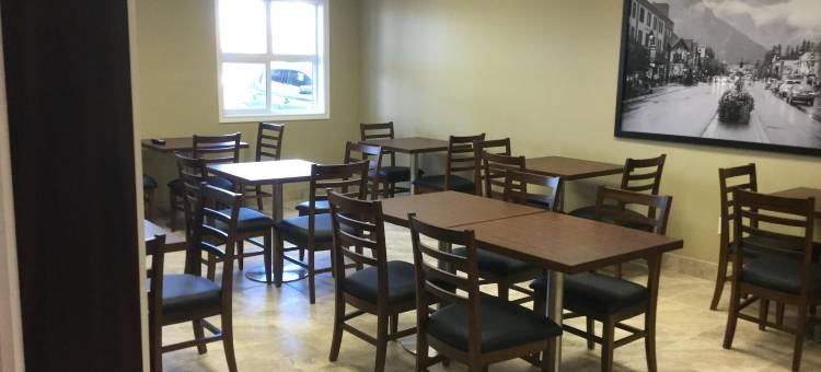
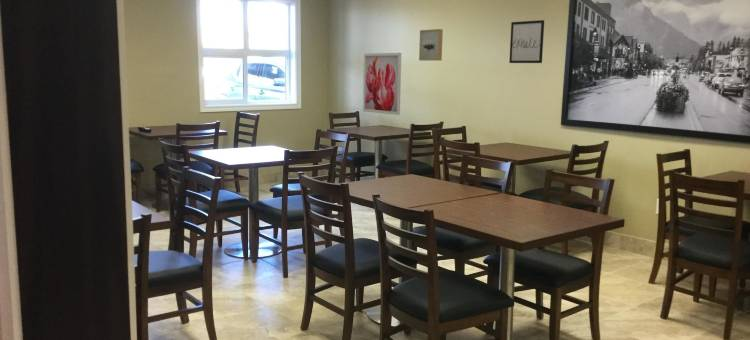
+ wall art (526, 42)
+ wall art (430, 45)
+ wall art (381, 83)
